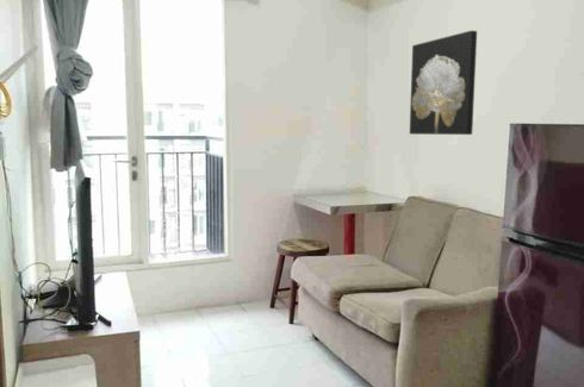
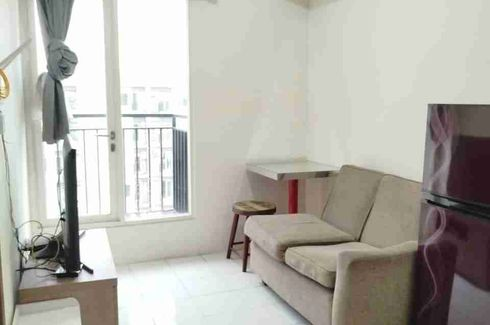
- wall art (440, 87)
